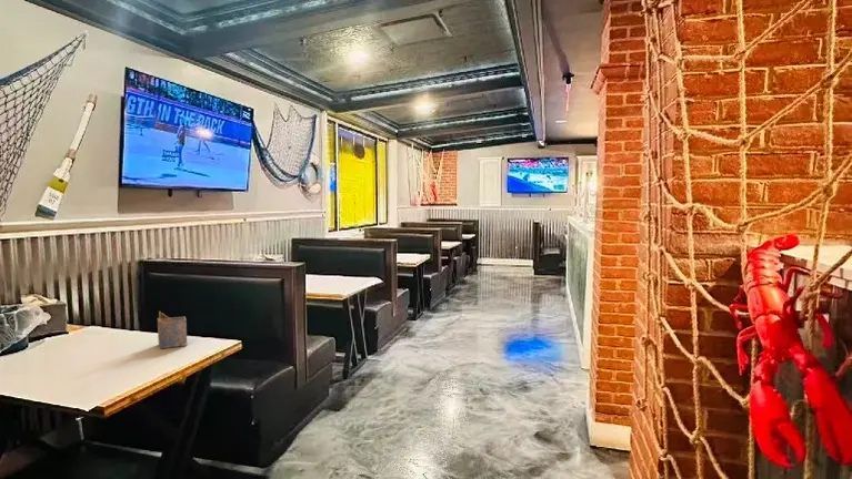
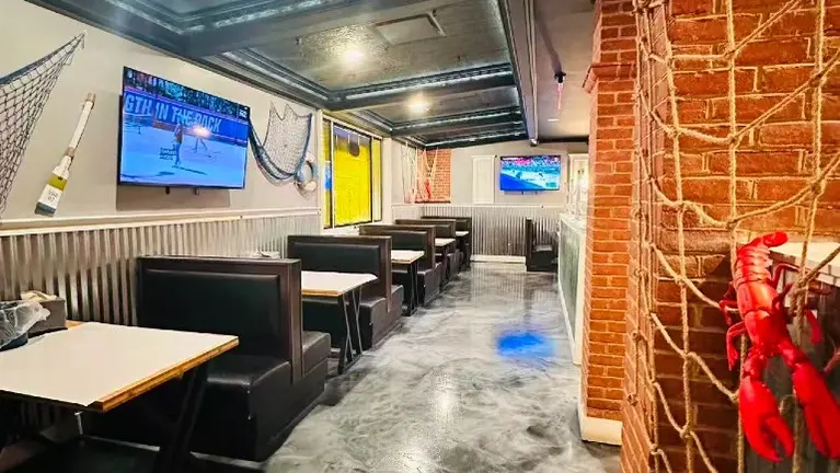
- napkin holder (171, 327)
